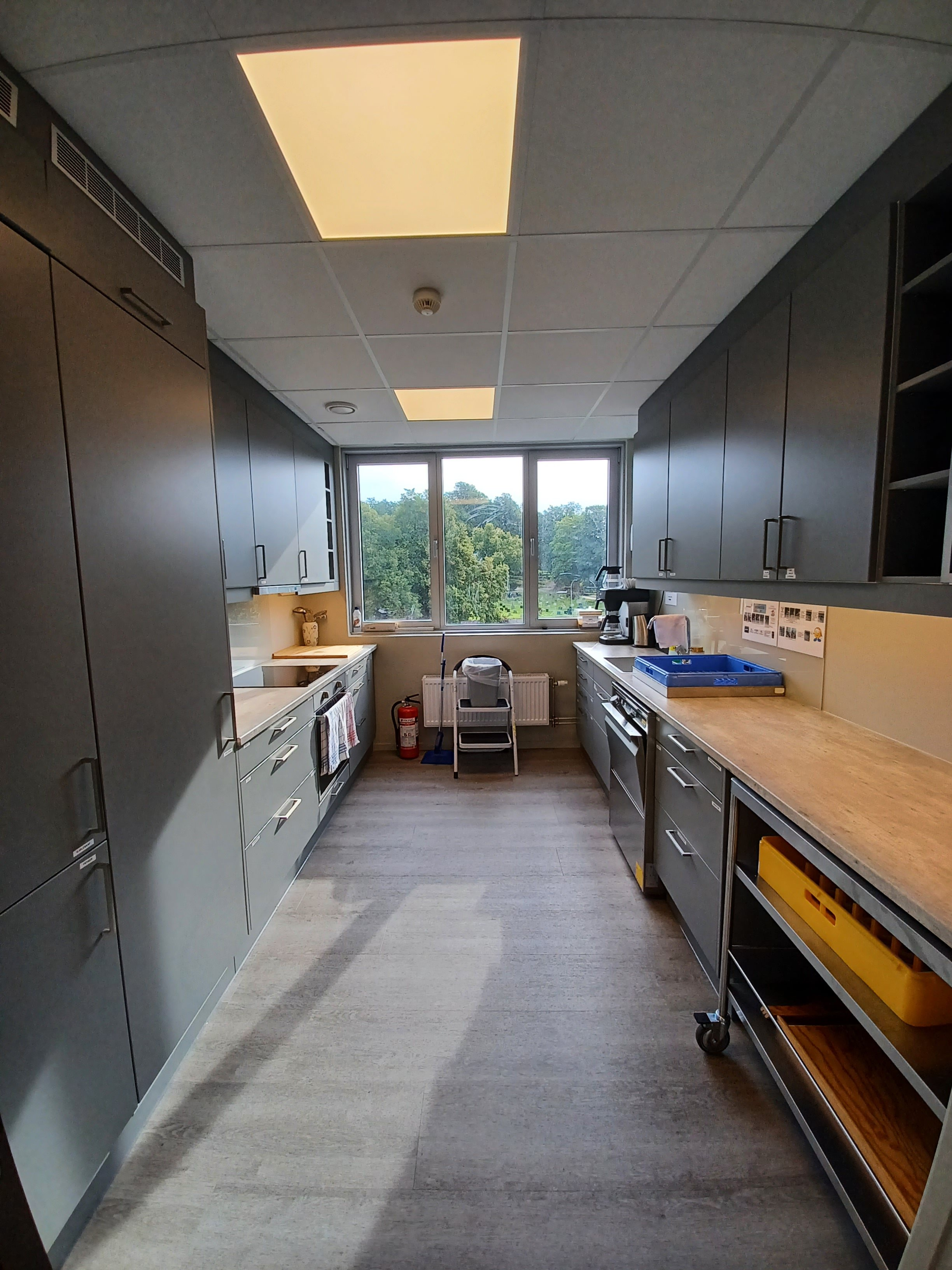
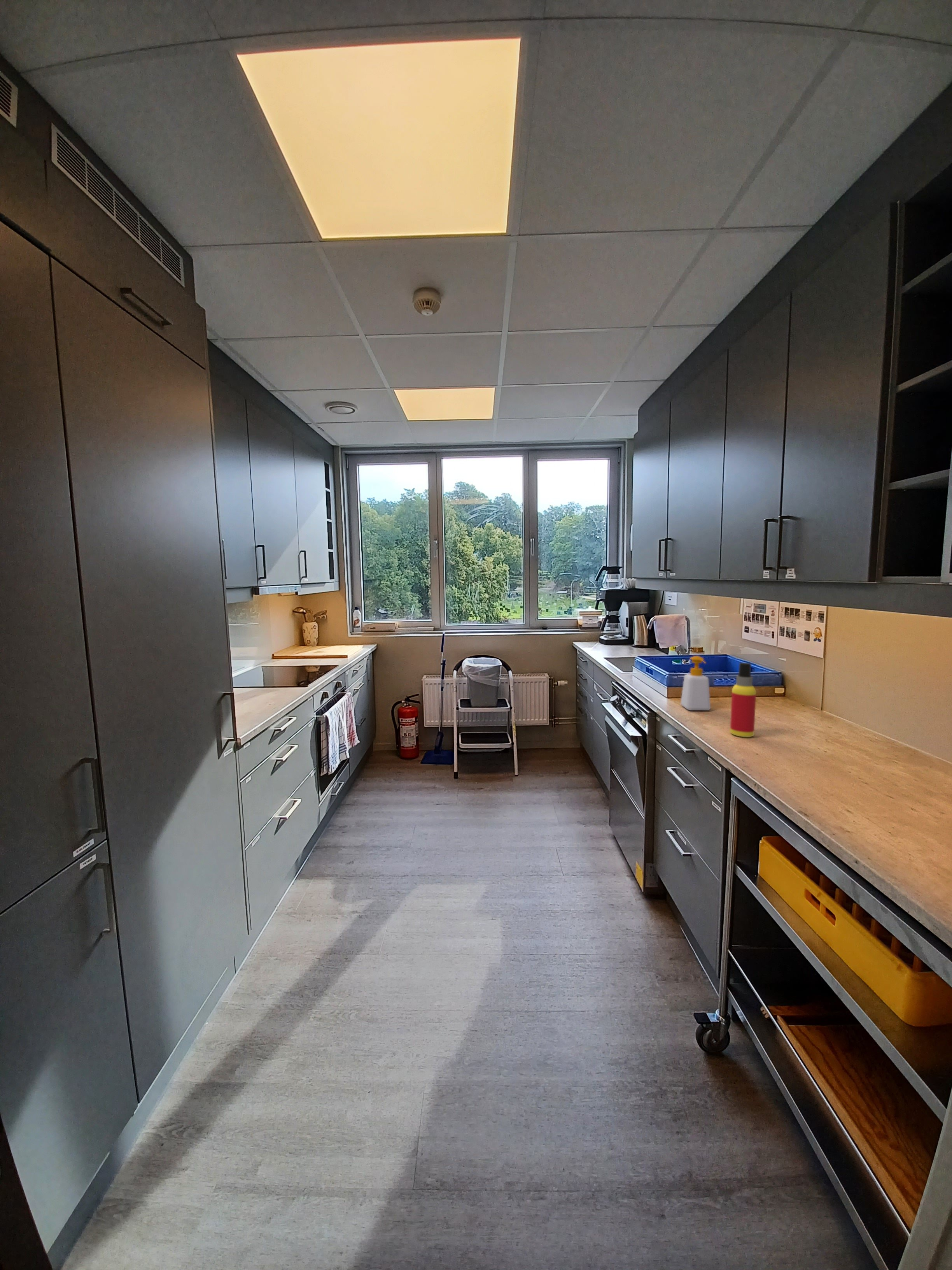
+ soap bottle (698, 683)
+ spray bottle (743, 699)
